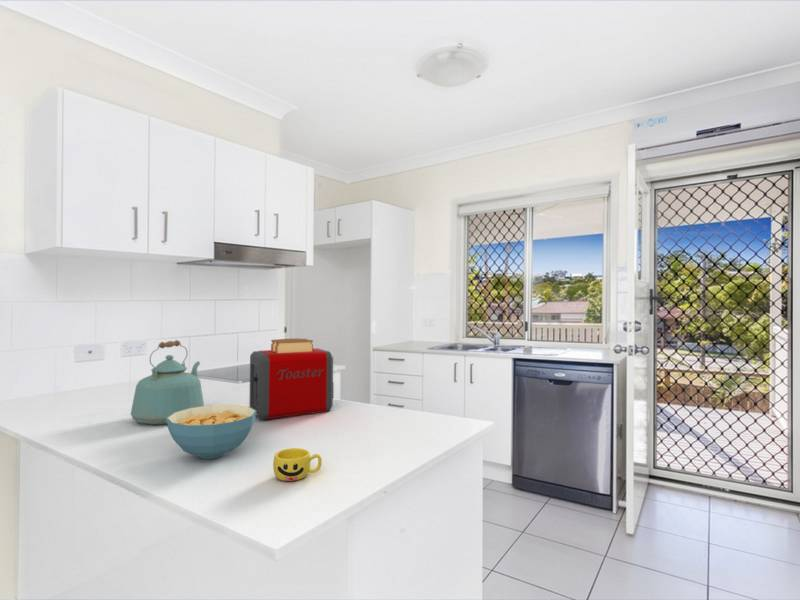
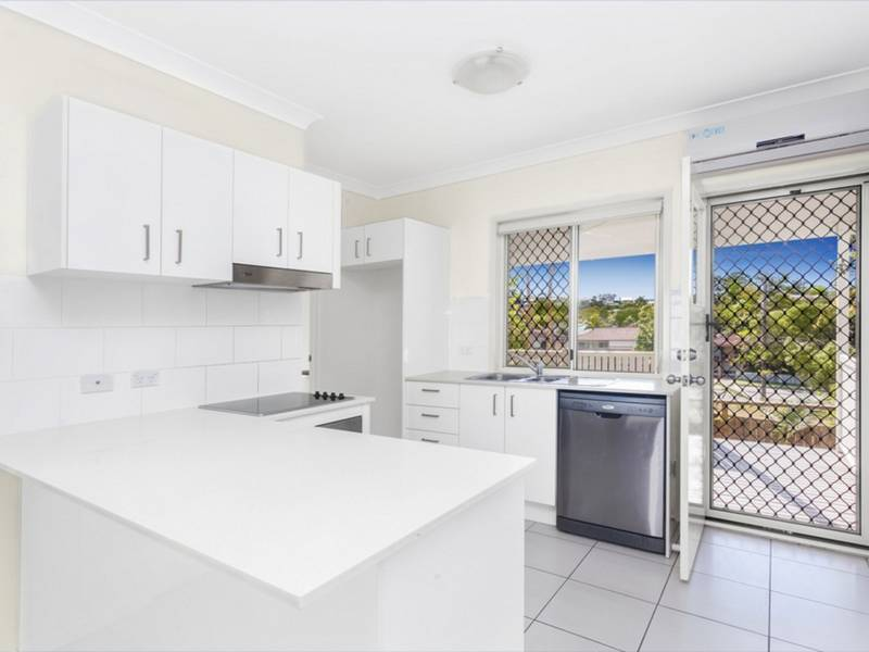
- kettle (174, 378)
- cereal bowl (212, 434)
- cup (297, 464)
- toaster (290, 375)
